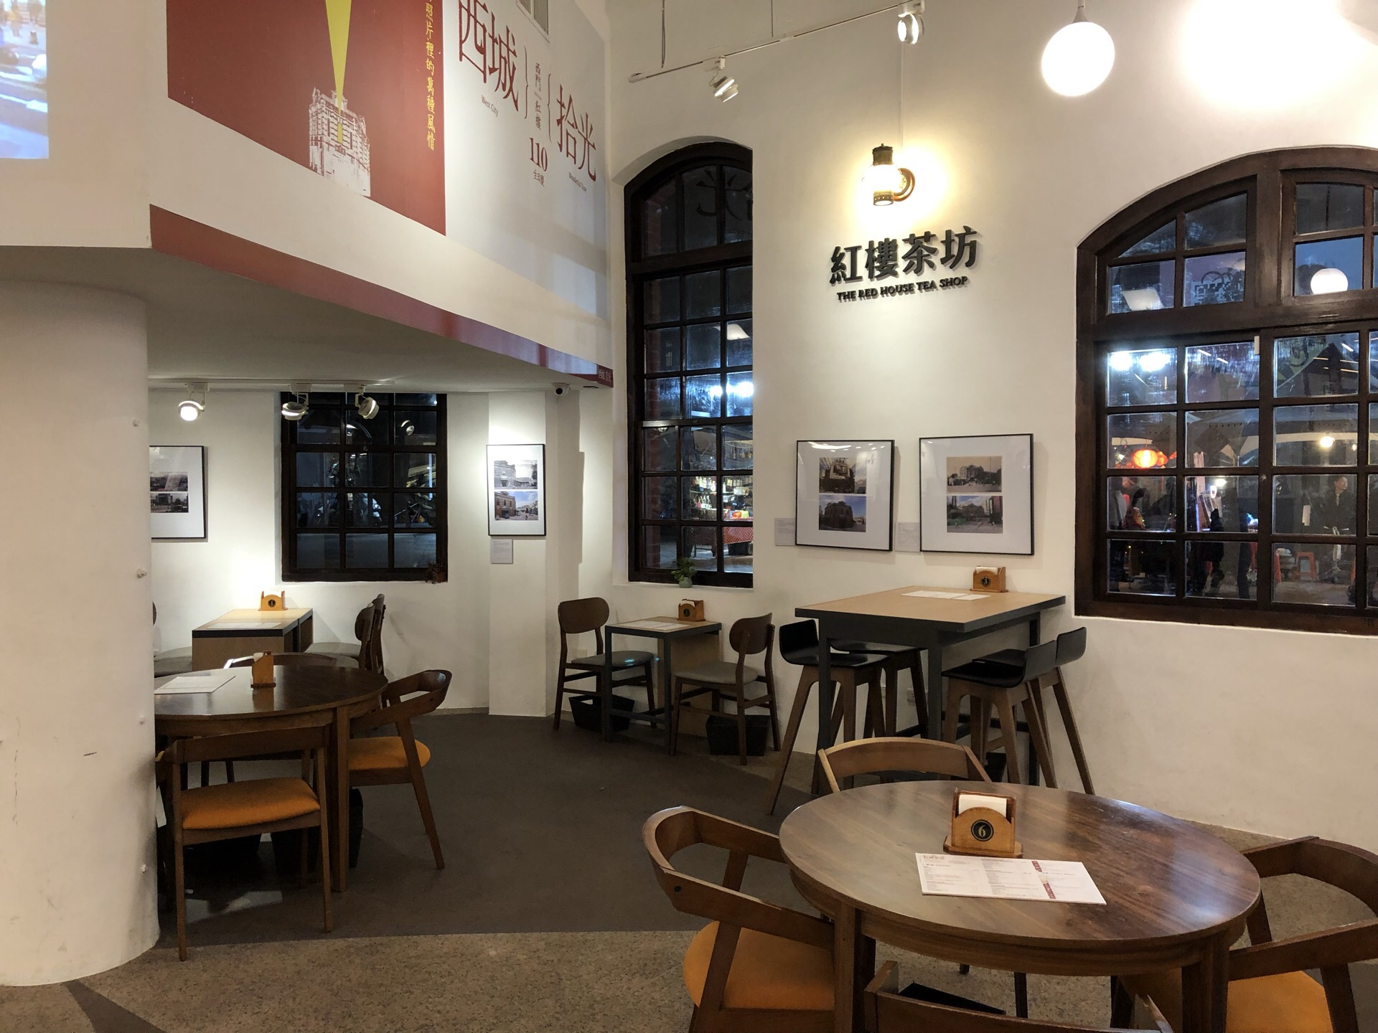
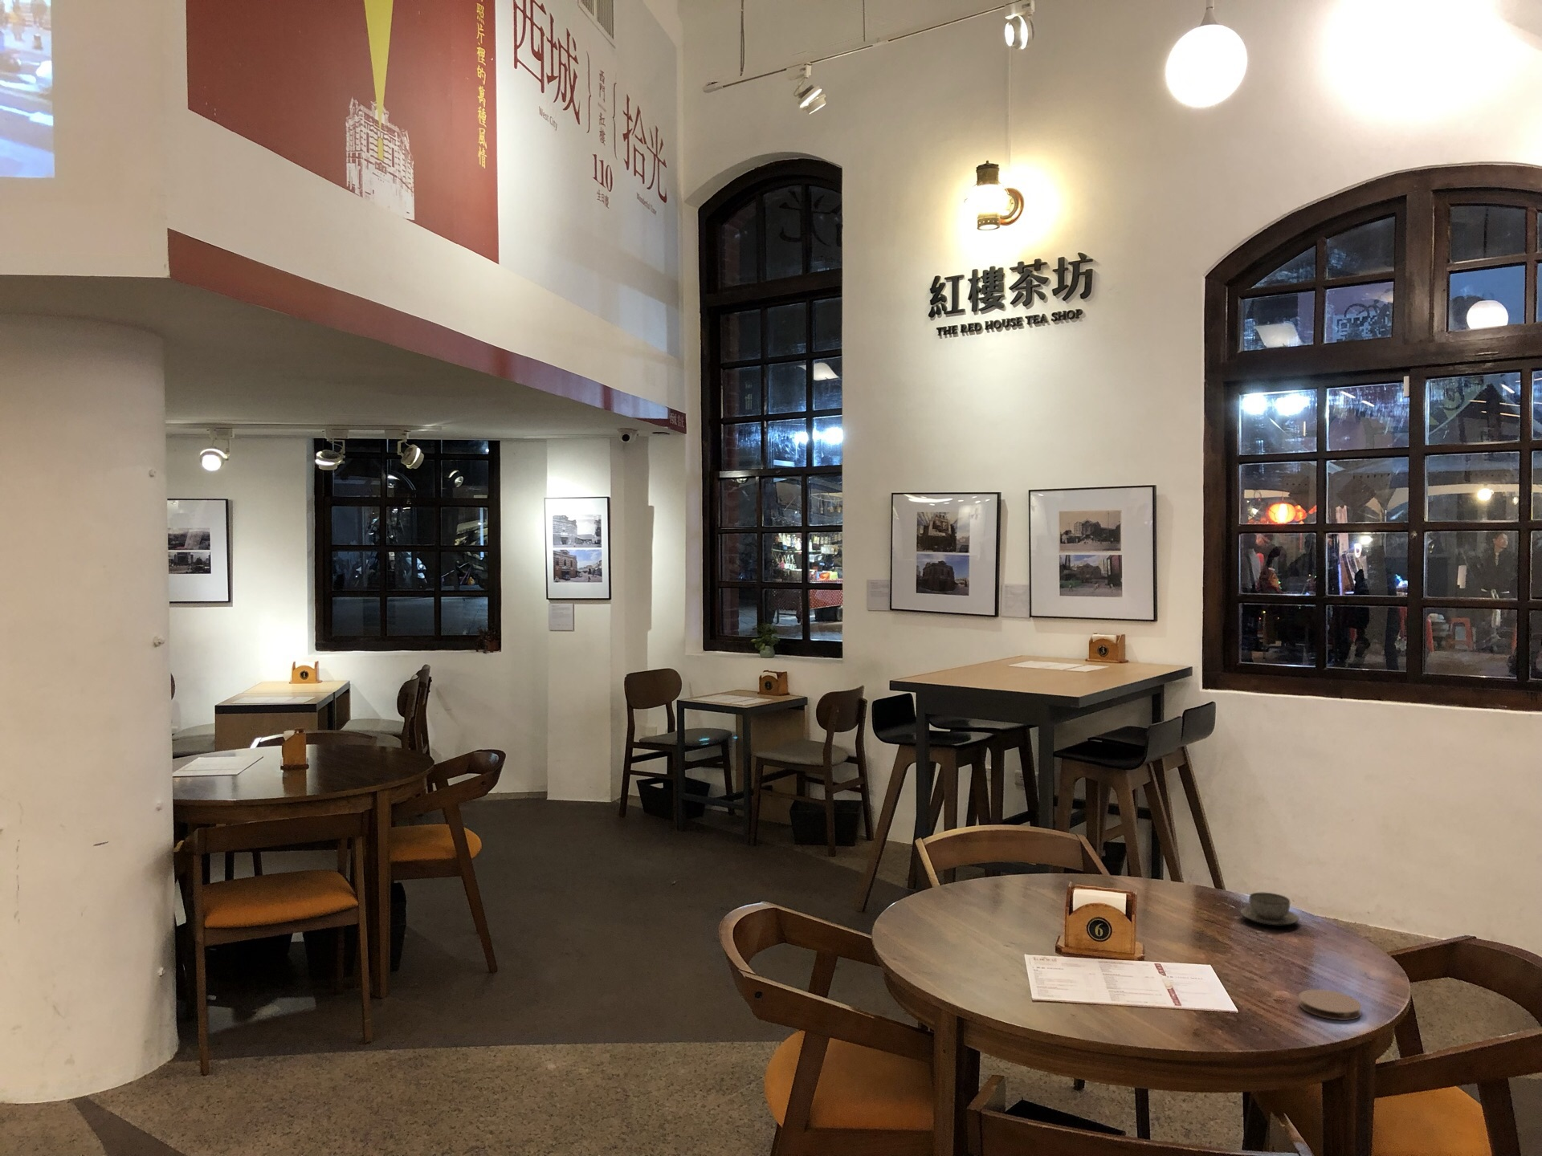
+ coaster (1330, 1004)
+ teacup (1269, 908)
